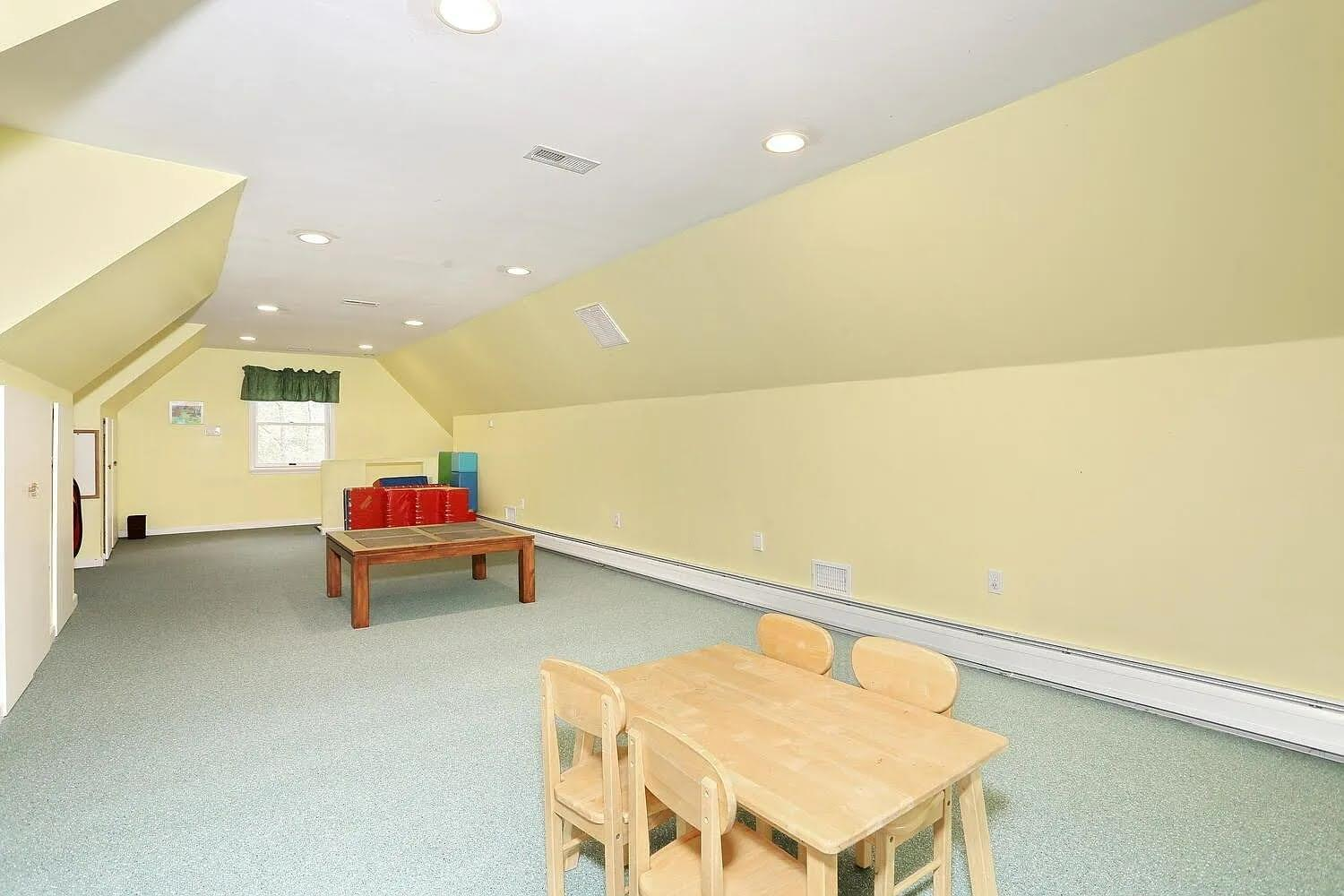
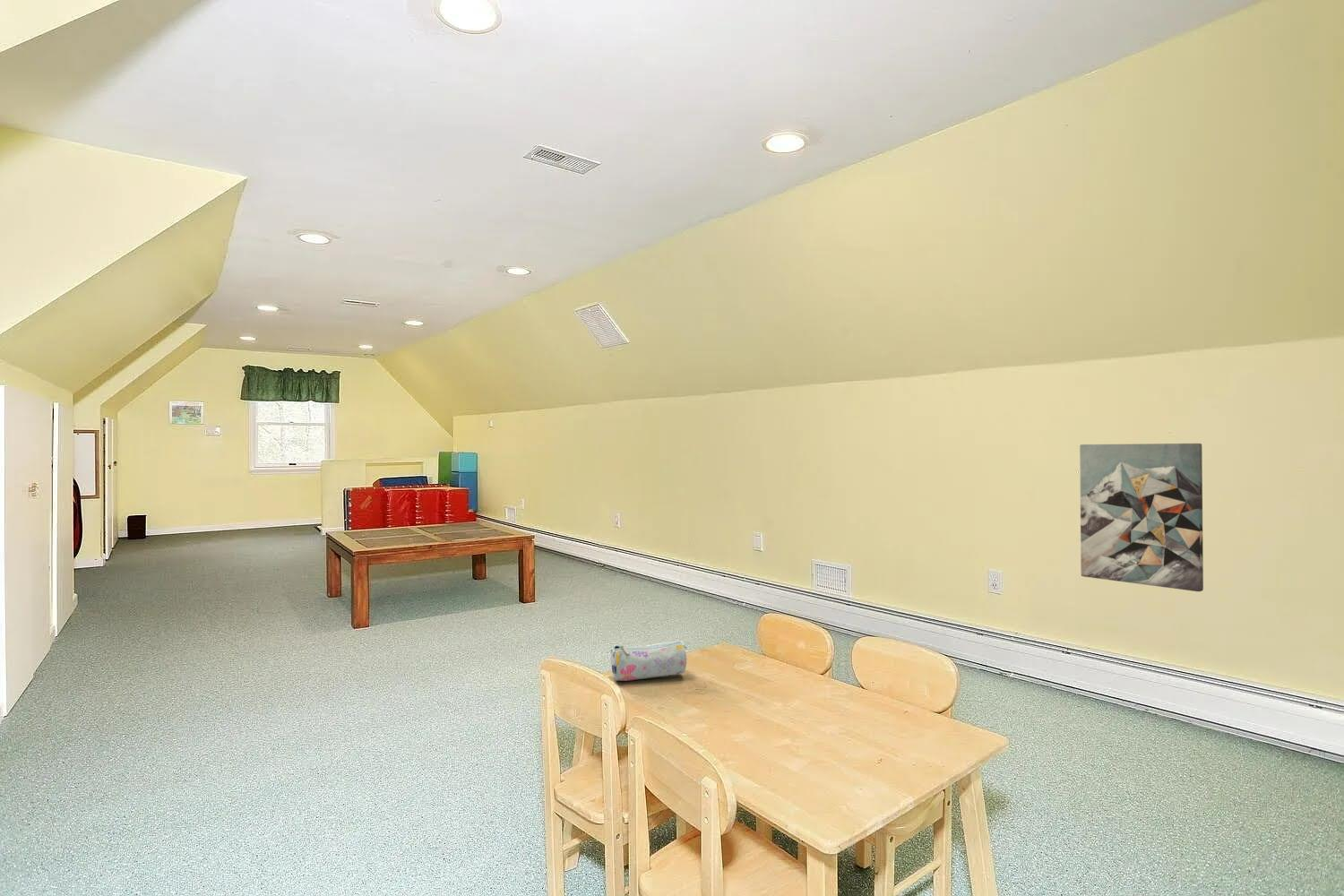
+ wall art (1138, 513)
+ pencil case (648, 659)
